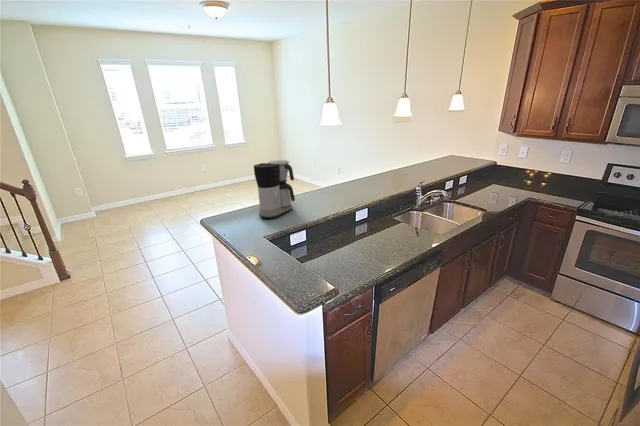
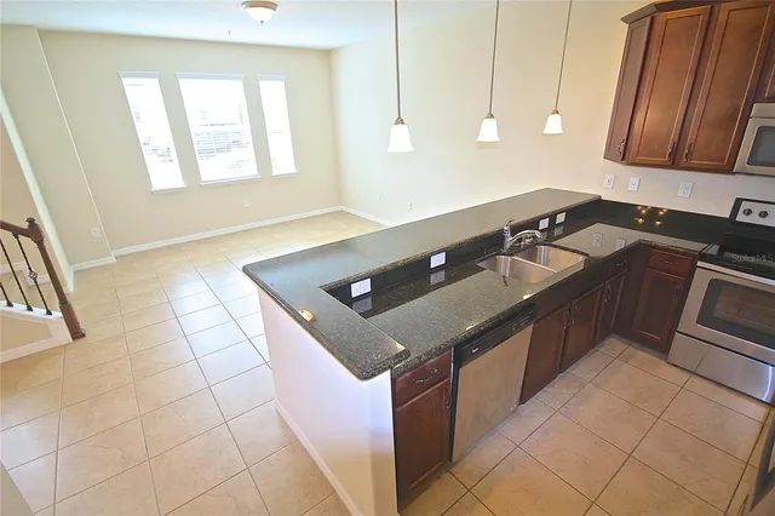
- coffee maker (276, 188)
